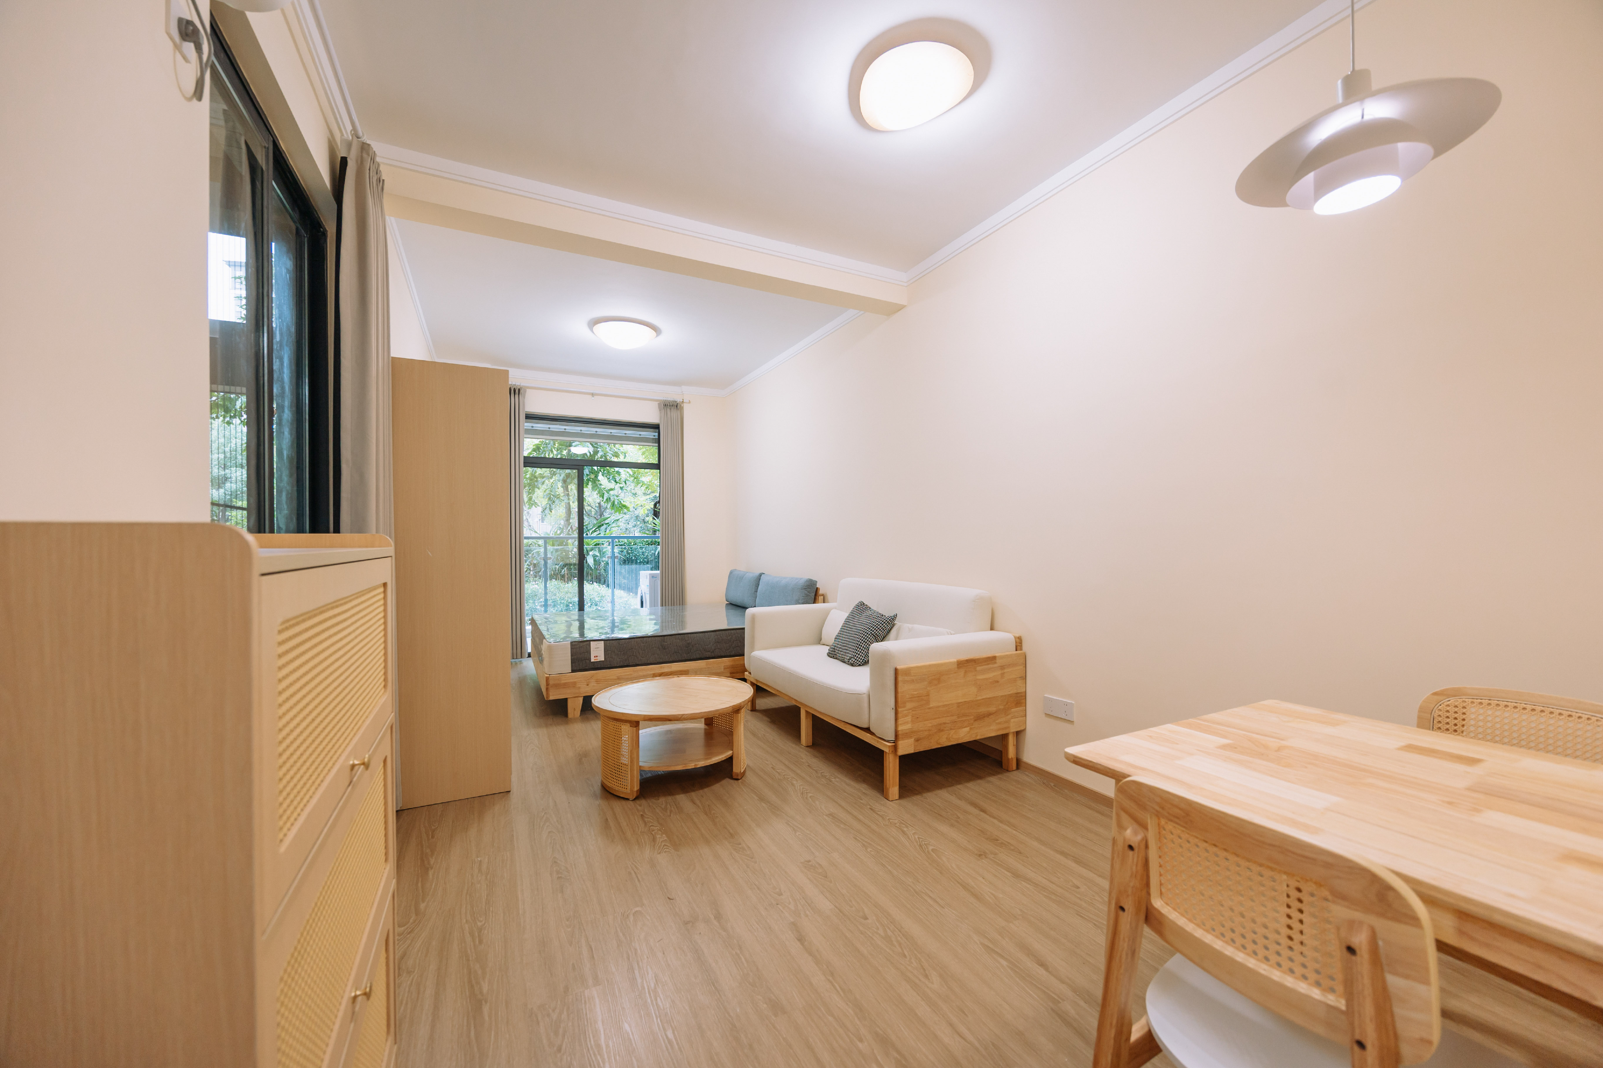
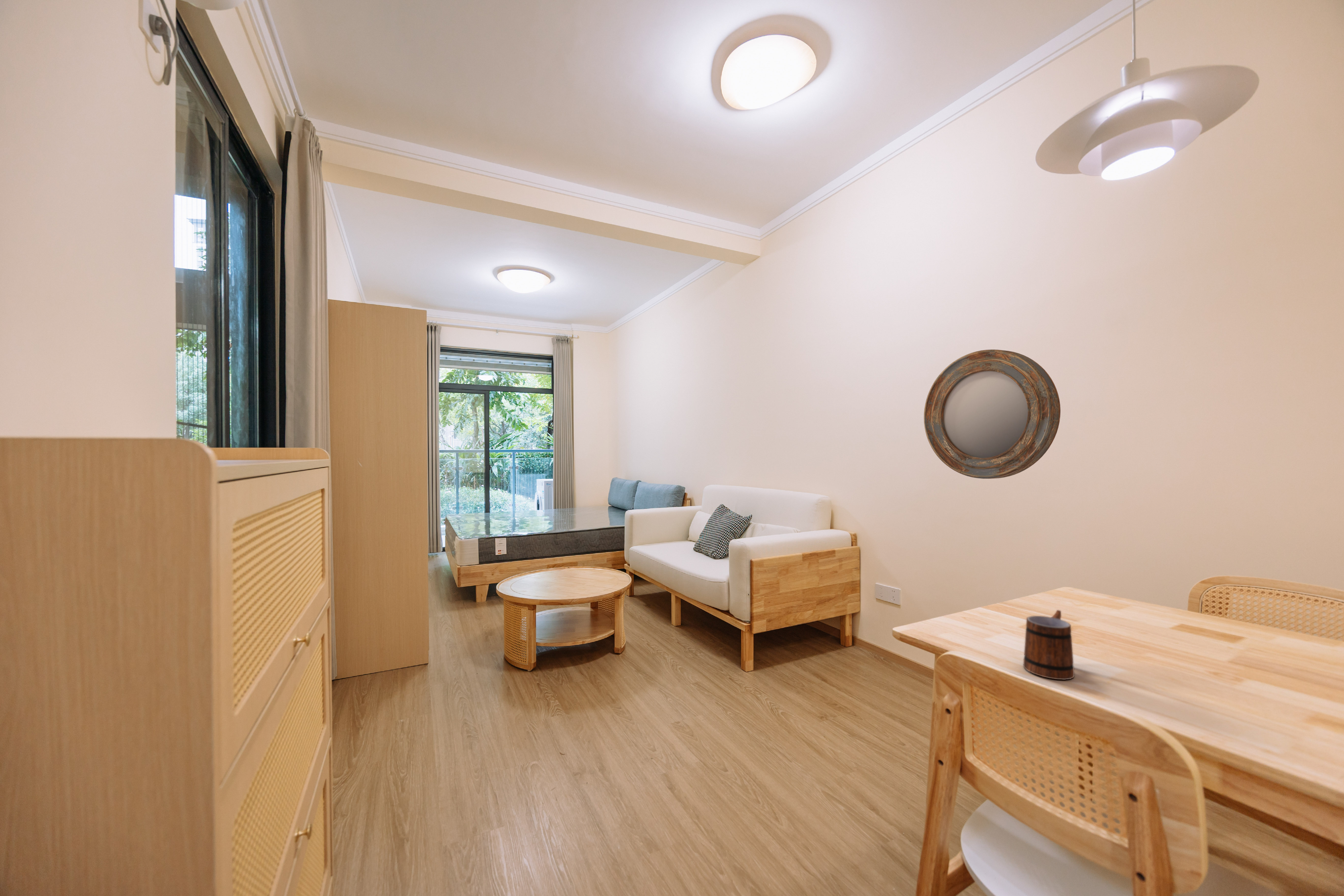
+ mug (1051, 642)
+ home mirror (984, 414)
